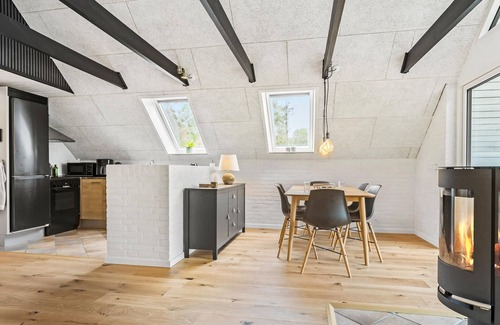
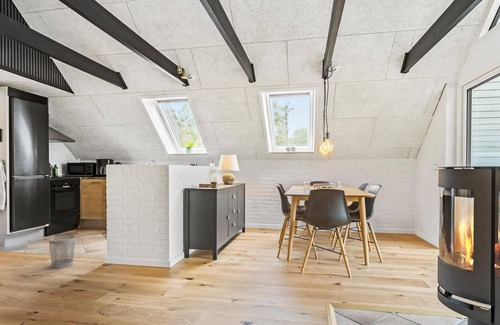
+ wastebasket (62, 251)
